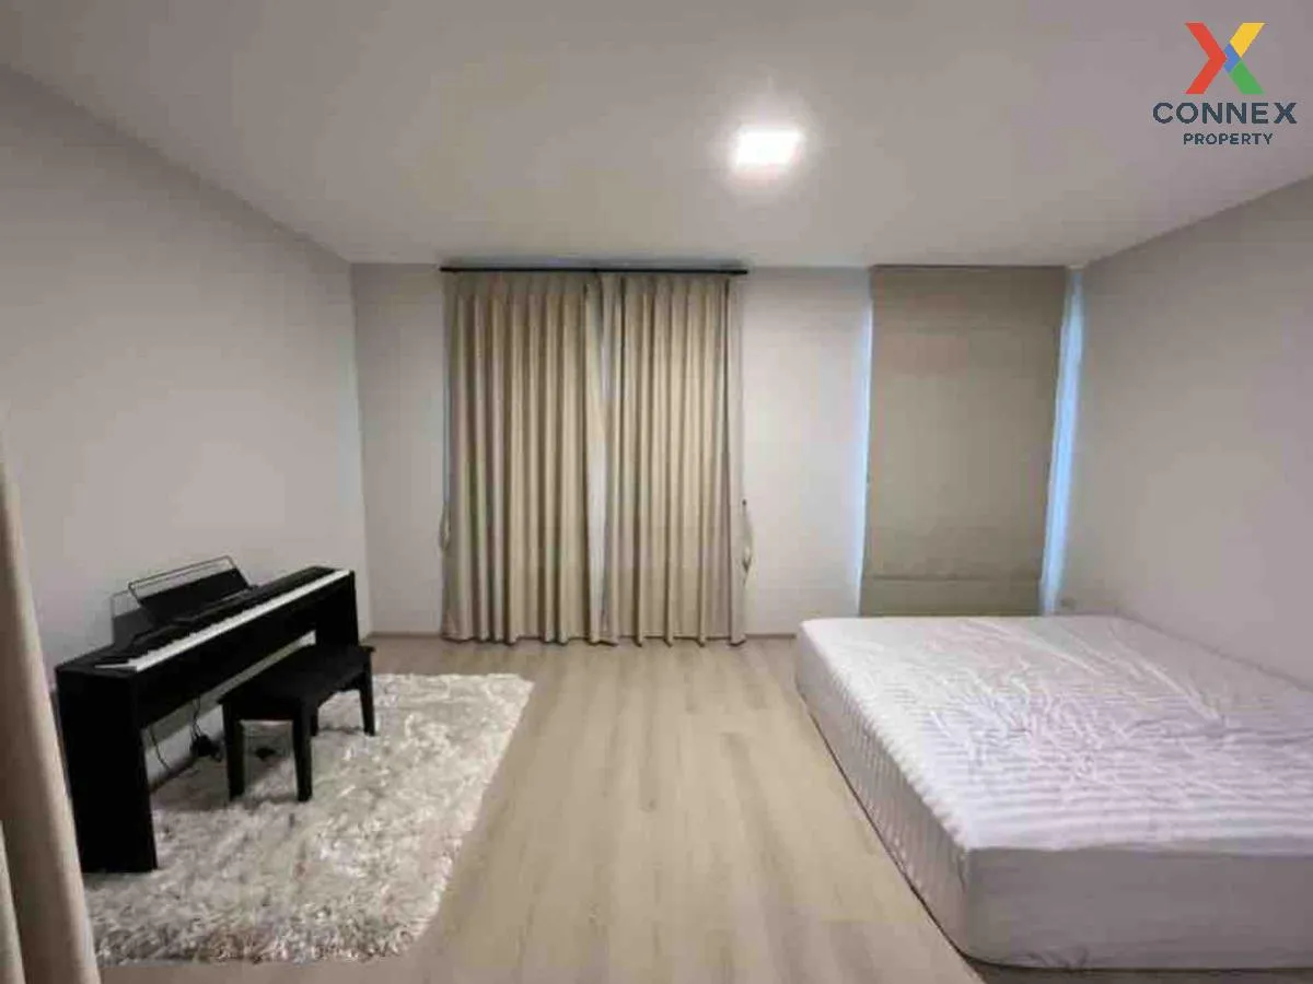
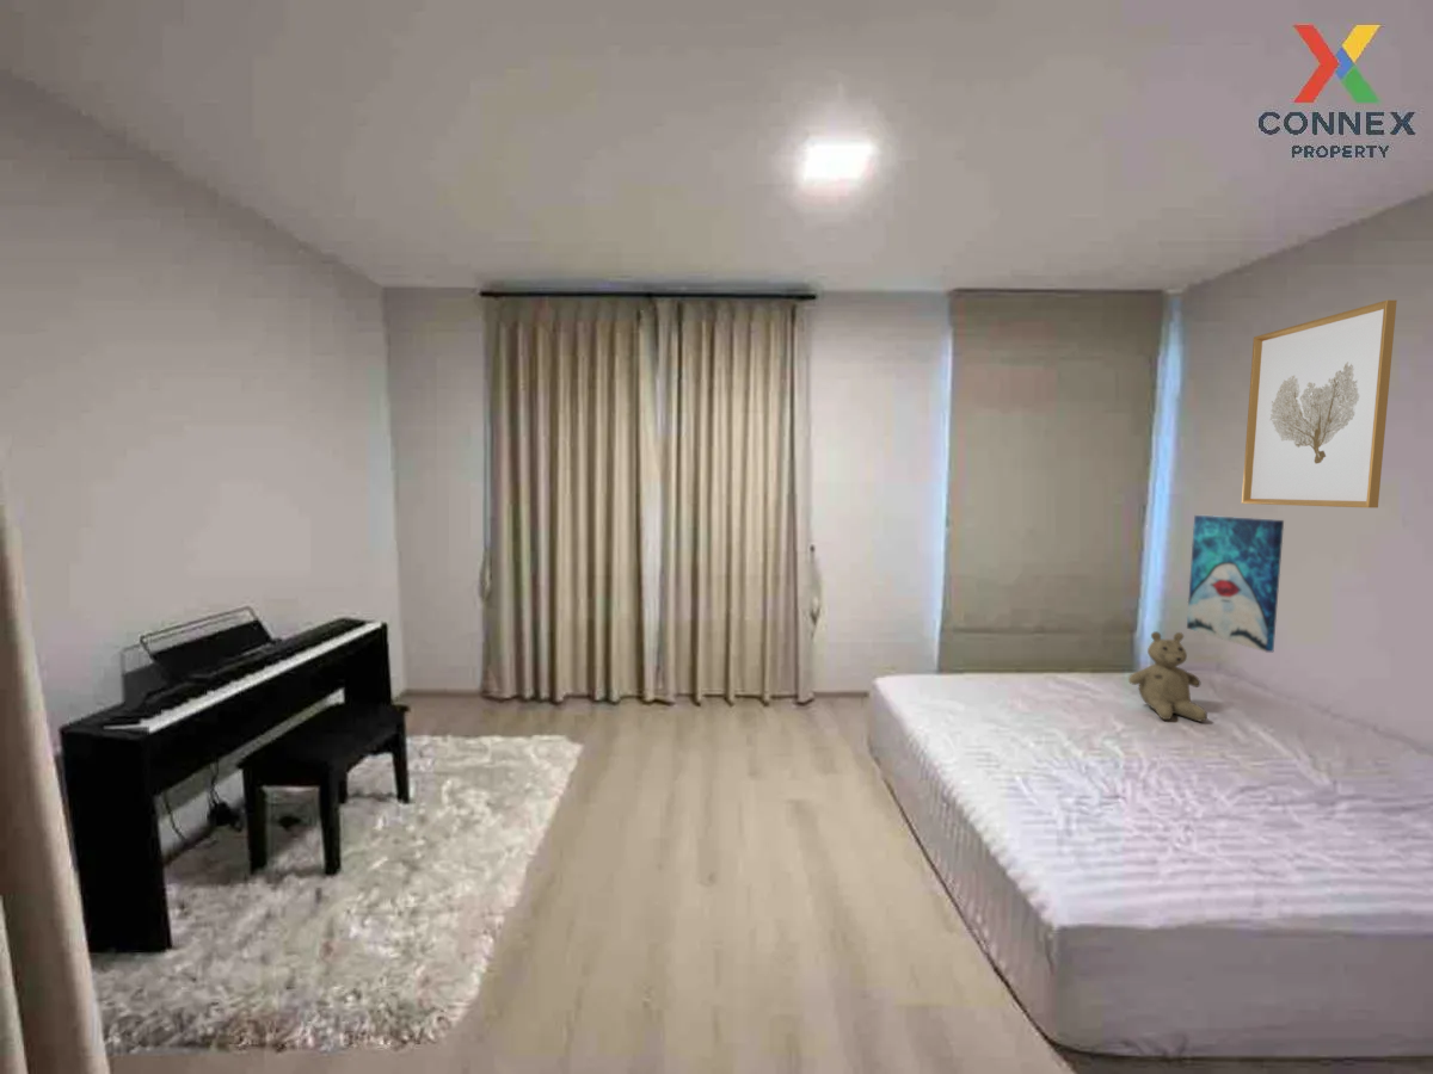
+ wall art (1230, 579)
+ wall art (1309, 414)
+ teddy bear (1171, 674)
